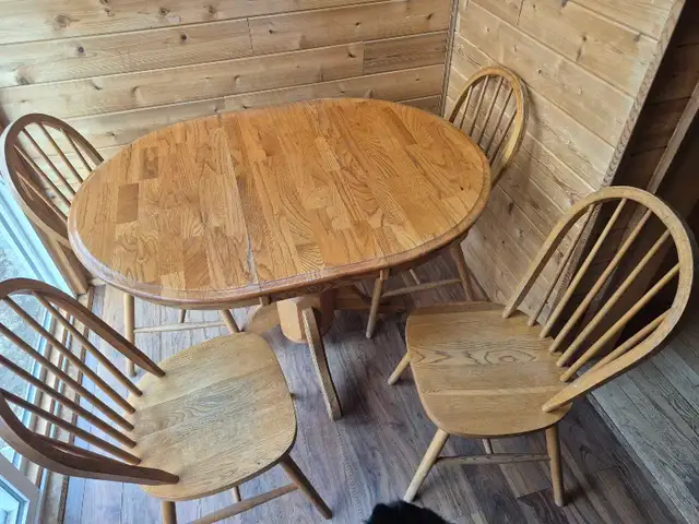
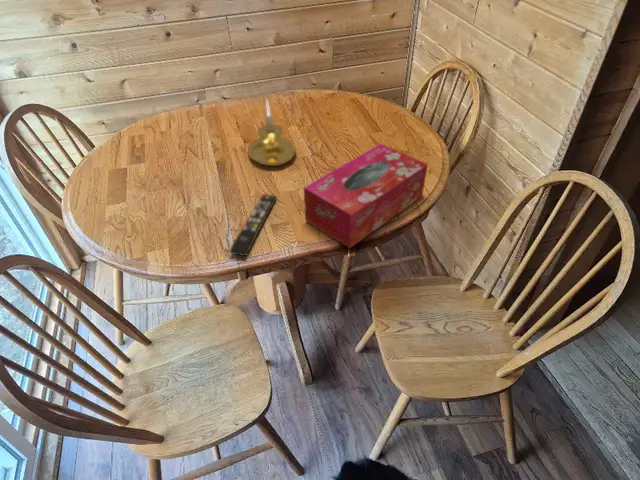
+ candle holder (268, 126)
+ remote control (254, 222)
+ tissue box (366, 192)
